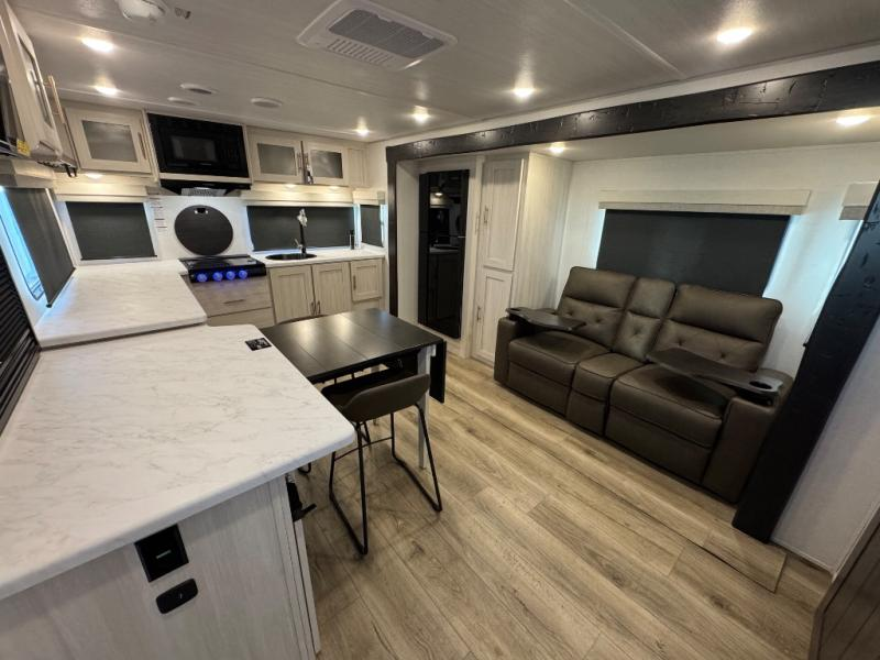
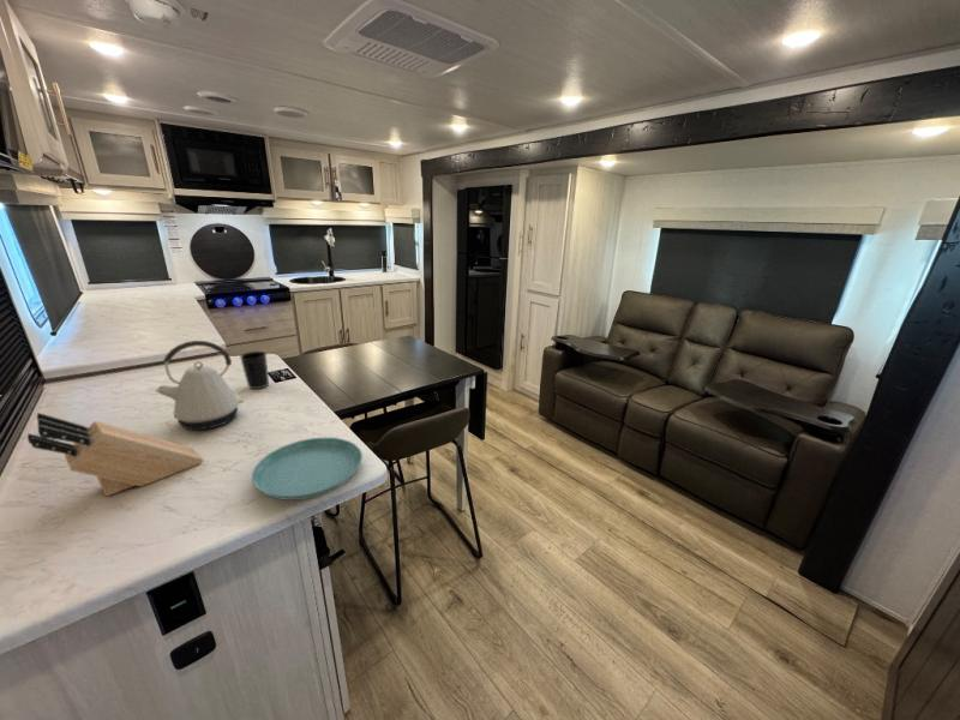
+ knife block (122, 442)
+ saucer (310, 468)
+ cup (256, 370)
+ kettle (199, 383)
